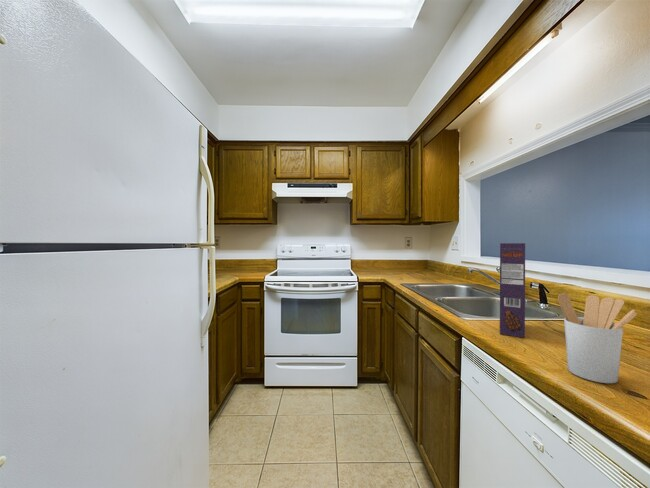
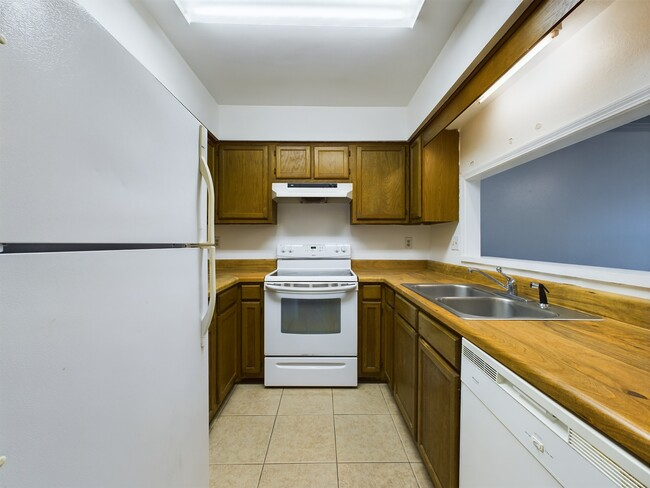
- utensil holder (595, 333)
- cereal box (511, 285)
